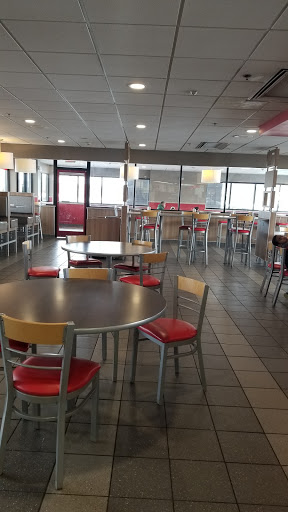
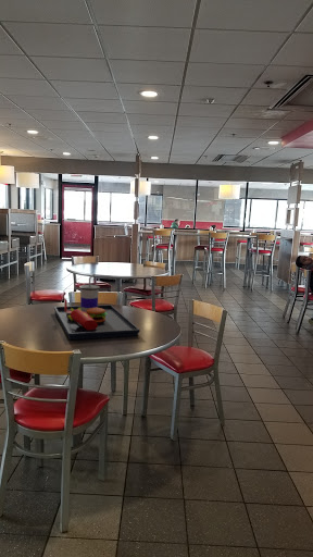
+ food tray (93, 300)
